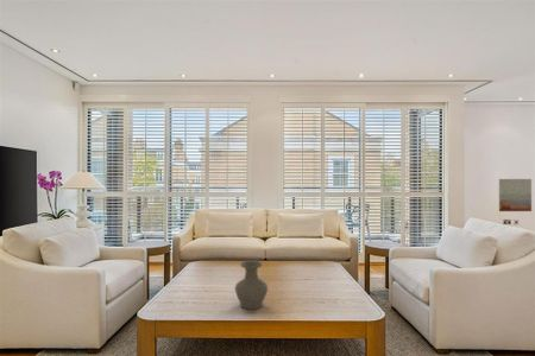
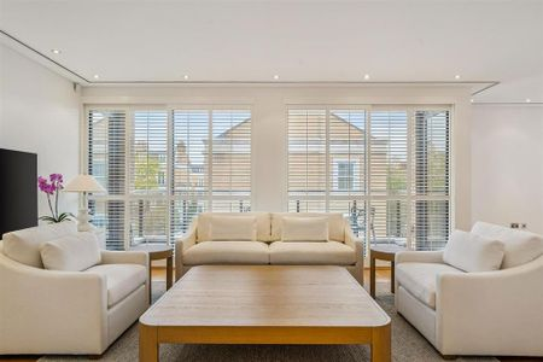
- wall art (515, 195)
- vase (251, 284)
